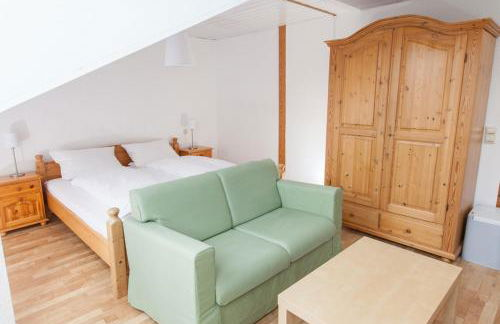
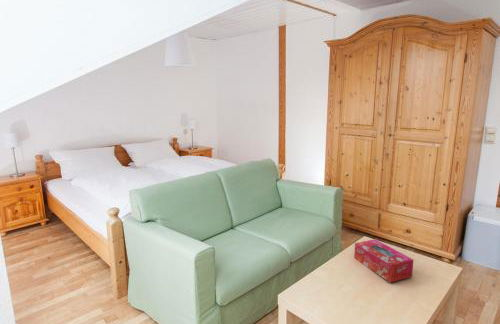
+ tissue box (382, 259)
